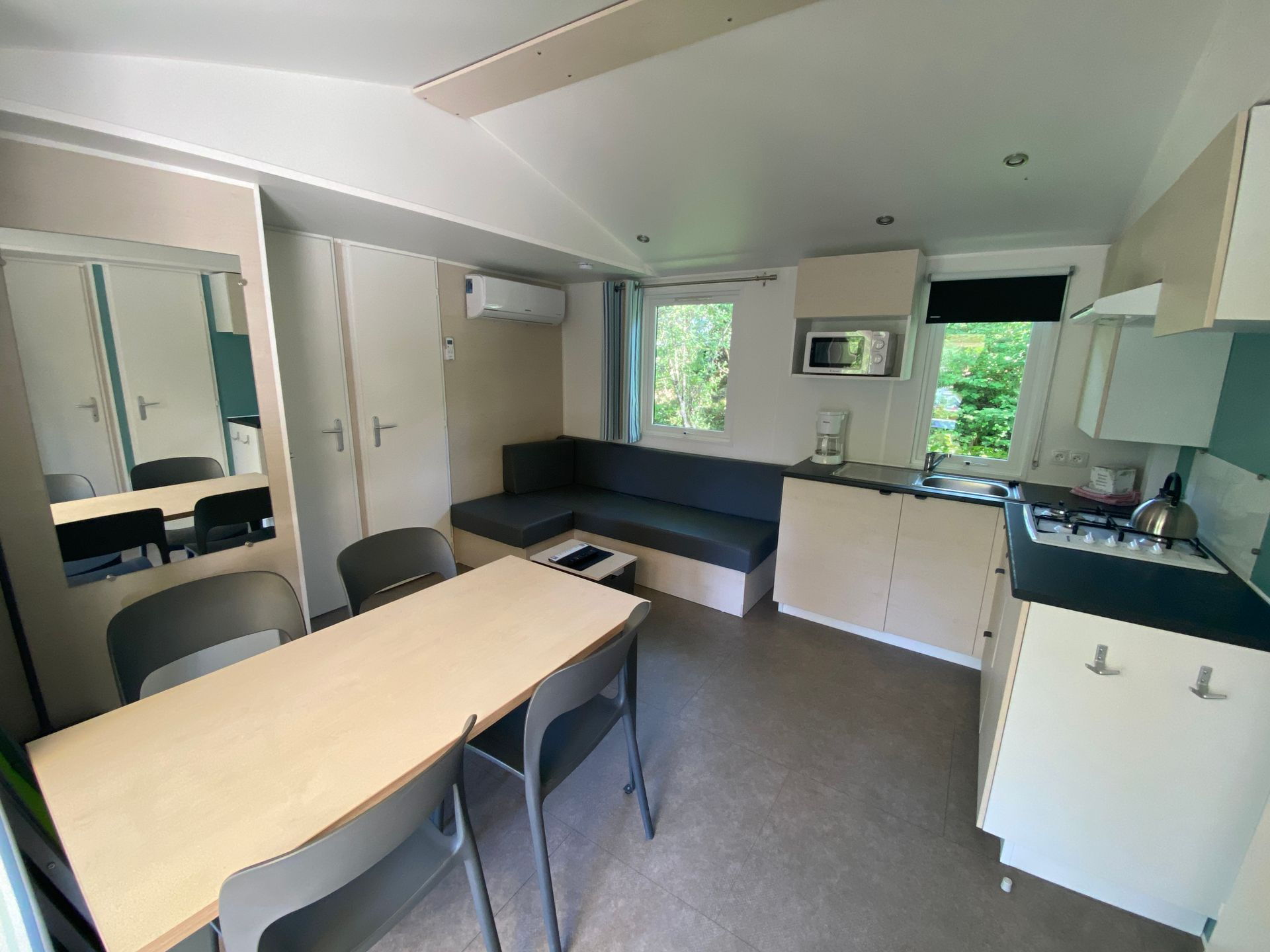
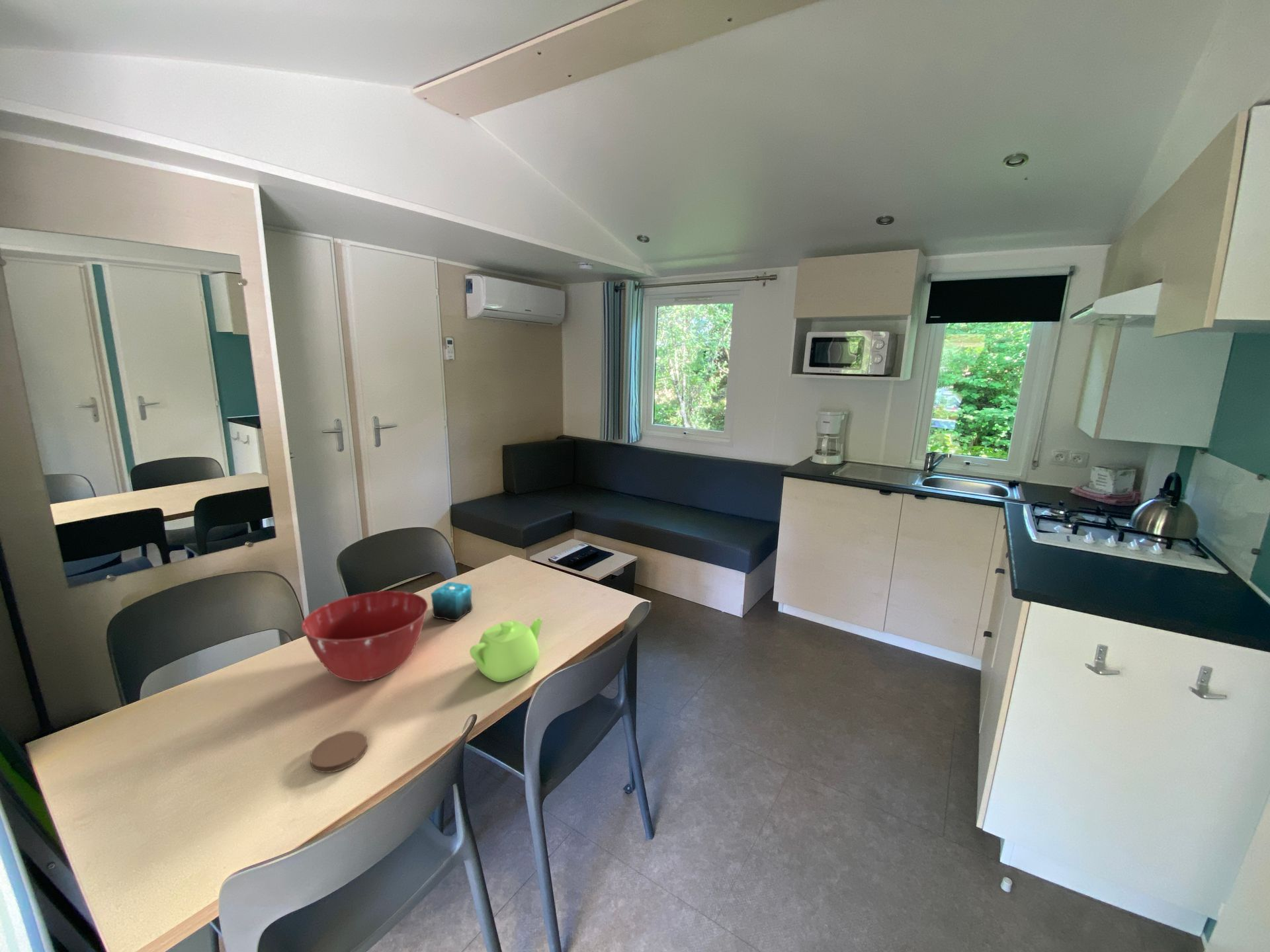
+ mixing bowl (370, 639)
+ candle (452, 595)
+ coaster (339, 751)
+ teapot (508, 645)
